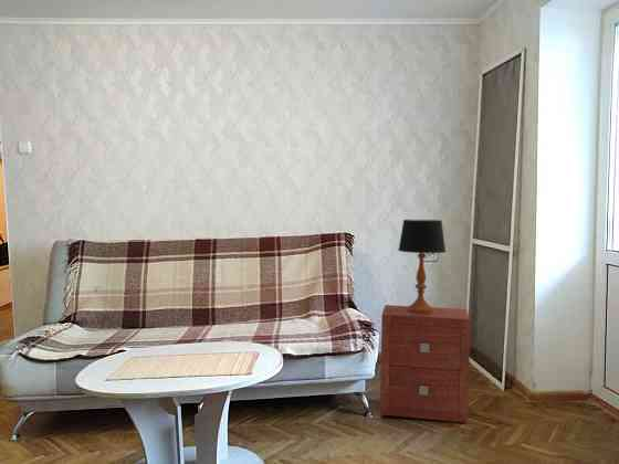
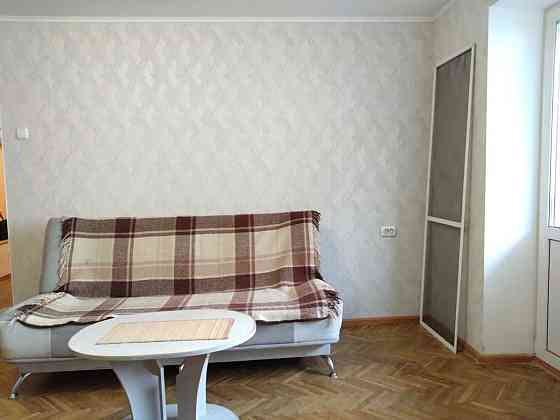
- table lamp (421, 265)
- nightstand (423, 361)
